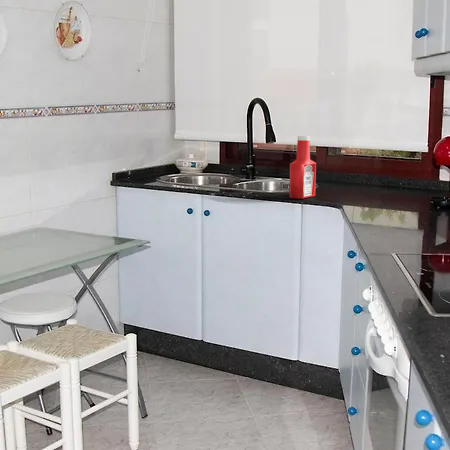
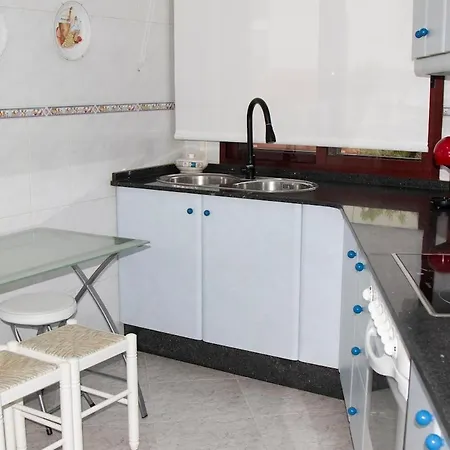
- soap bottle (303, 166)
